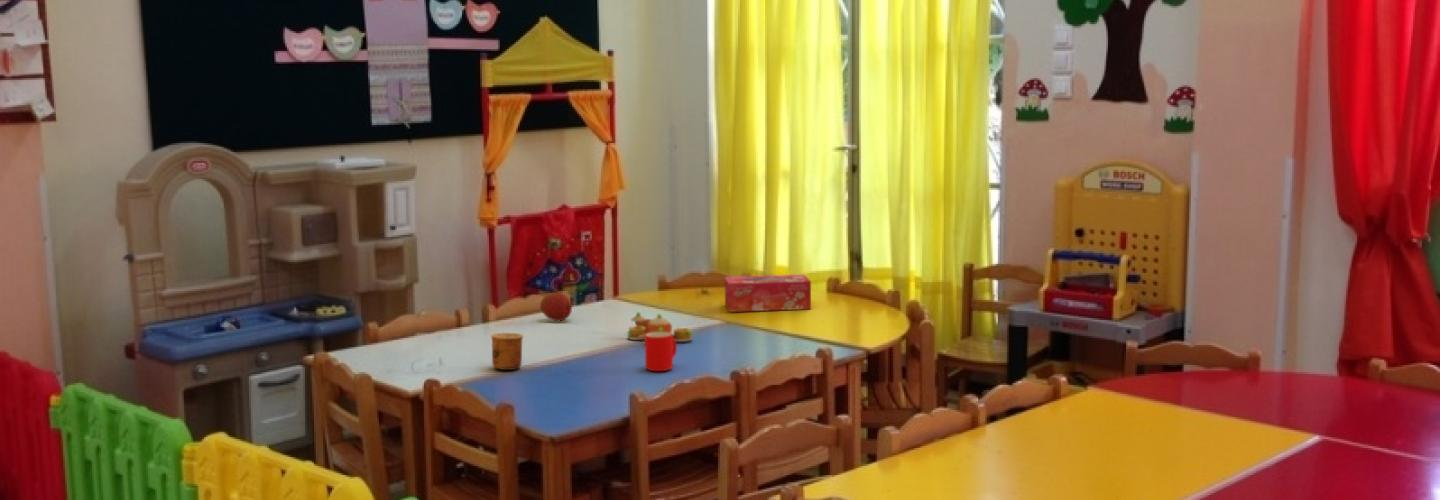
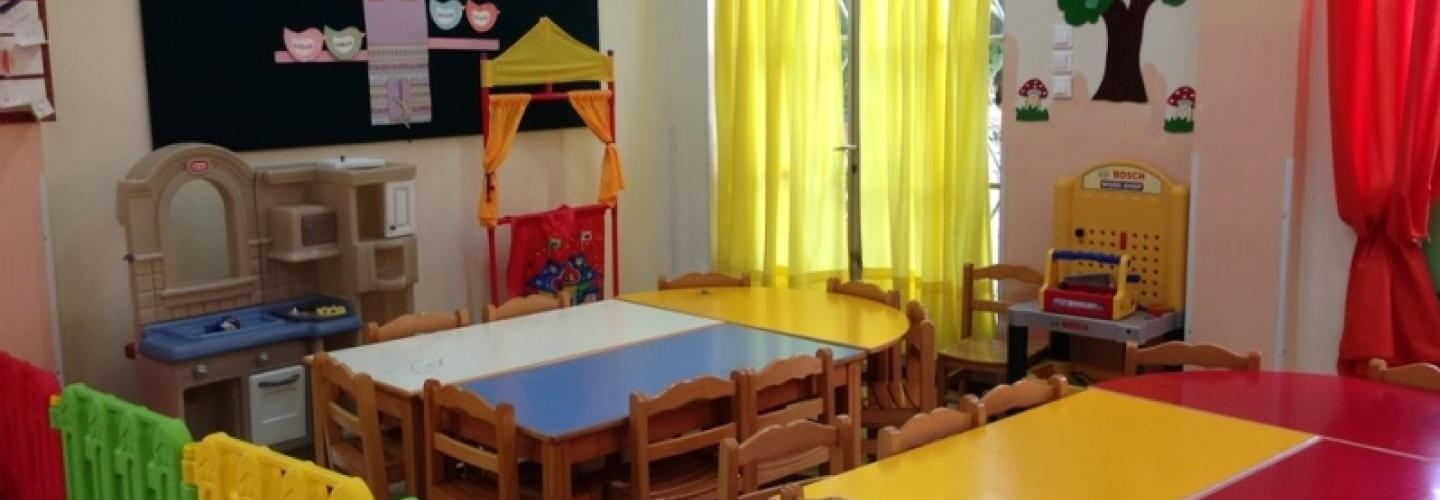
- tissue box (767, 292)
- cup (507, 351)
- cup (663, 350)
- fruit (556, 306)
- toy tea set (654, 324)
